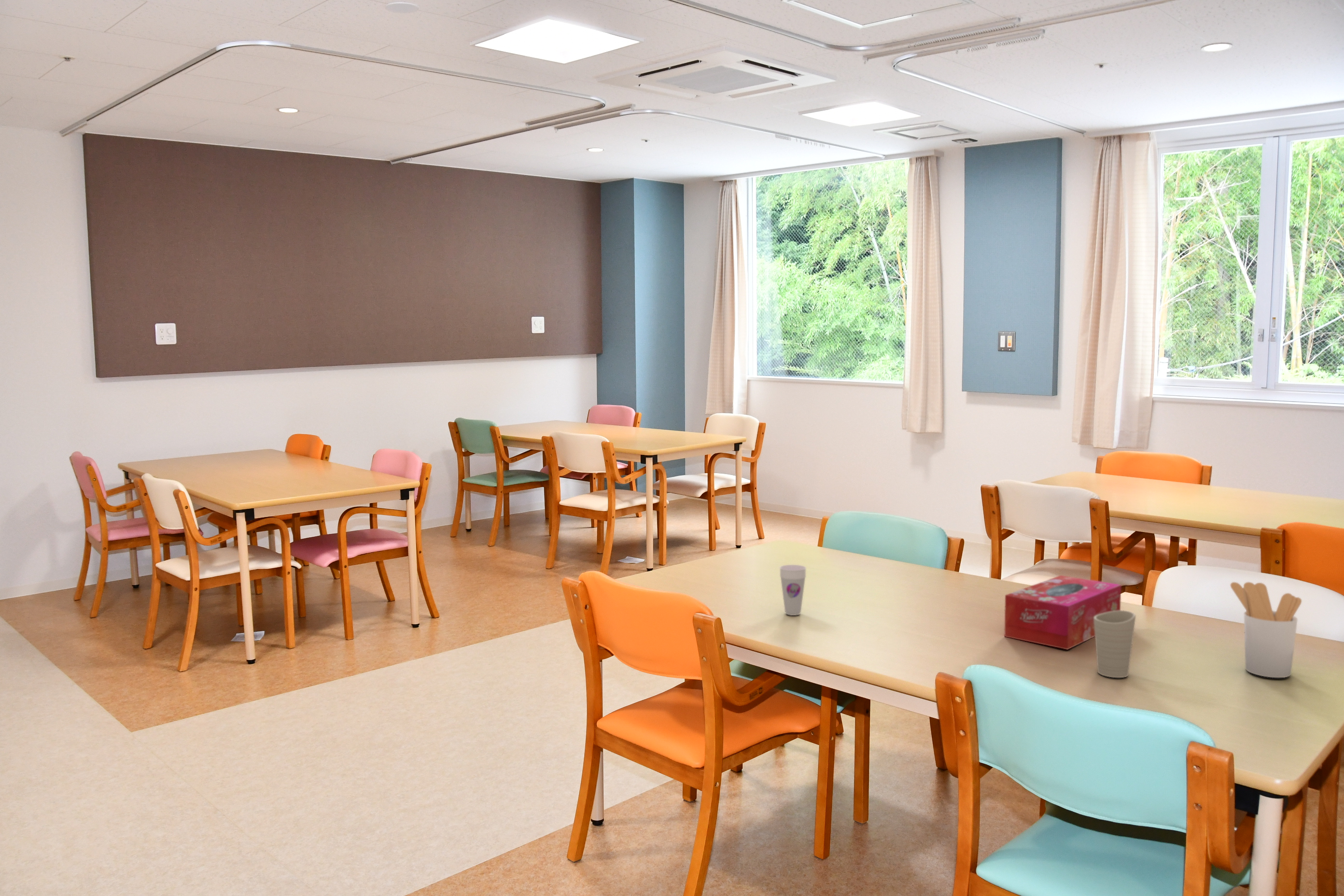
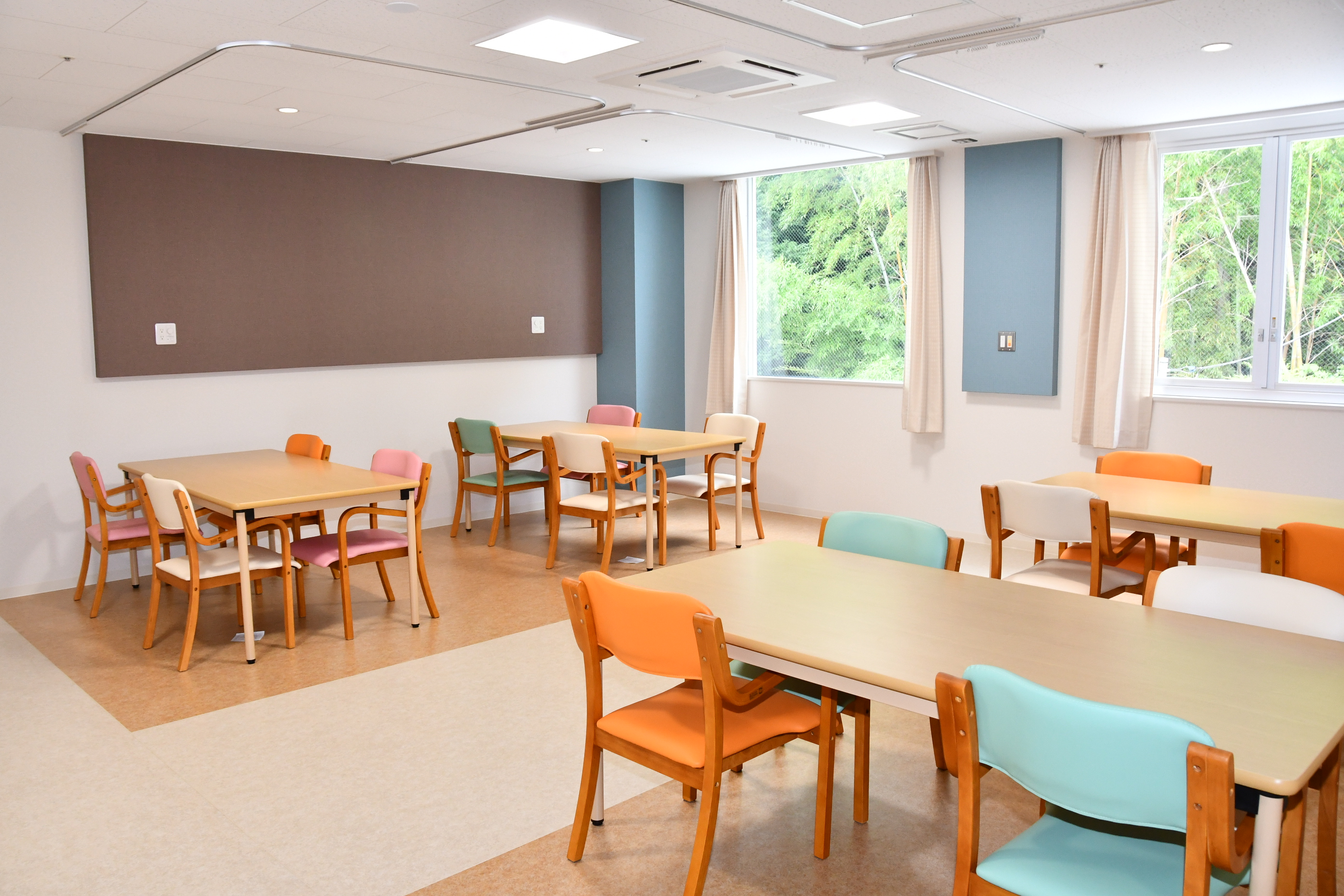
- cup (1114, 643)
- utensil holder (1262, 627)
- tissue box (1064, 610)
- cup (793, 590)
